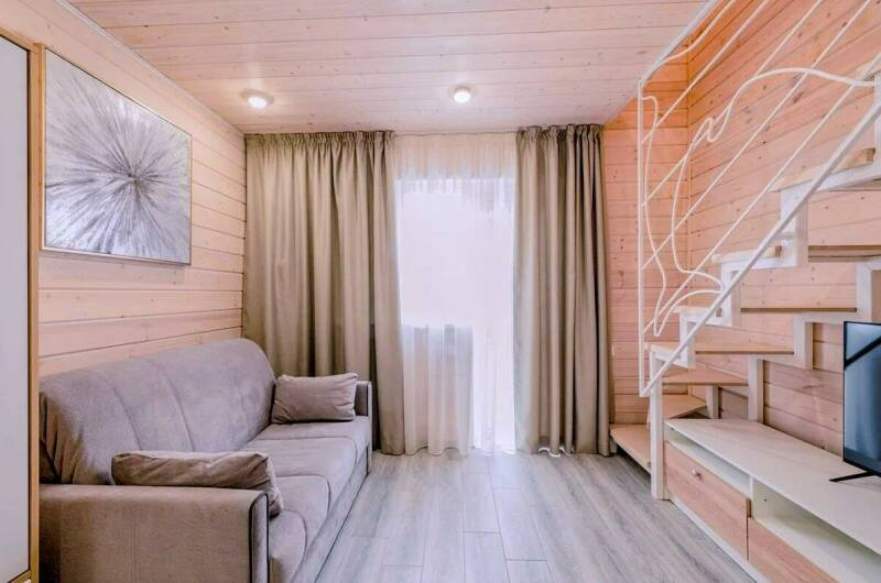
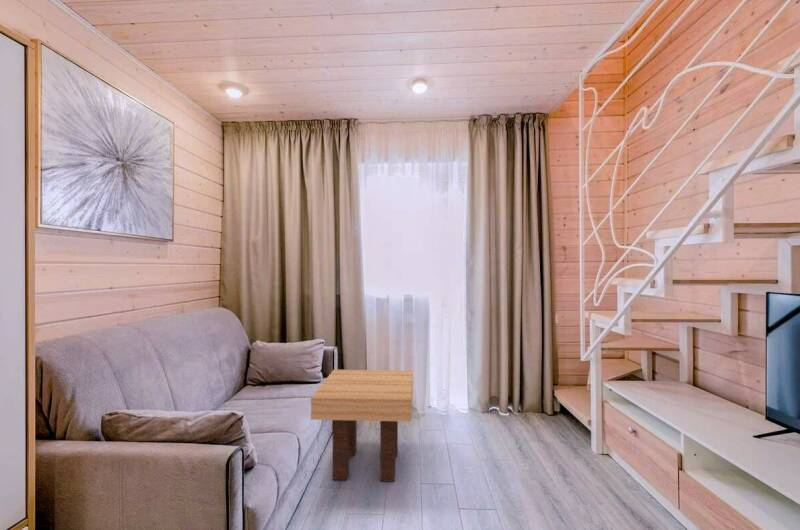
+ side table (367, 420)
